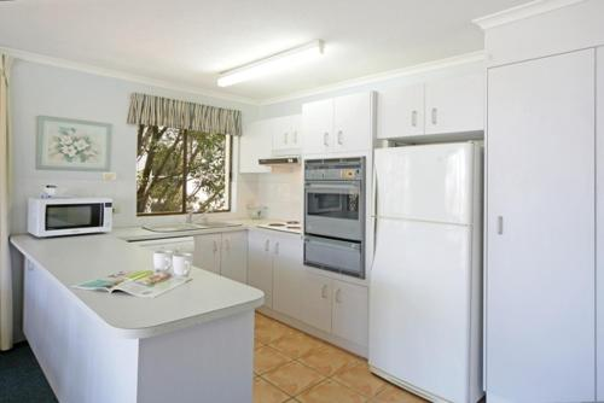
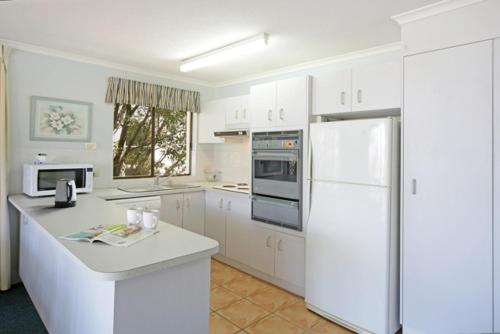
+ kettle (66, 192)
